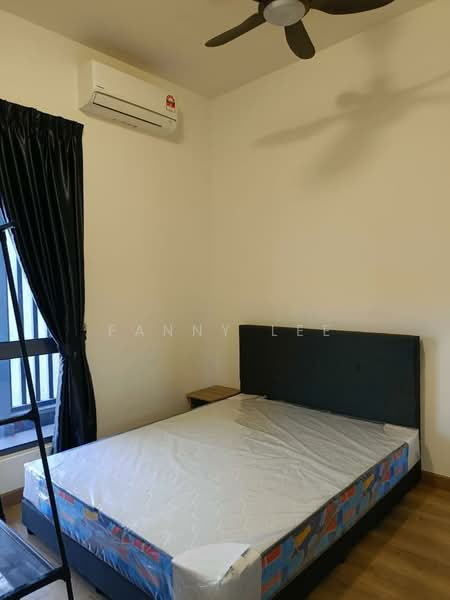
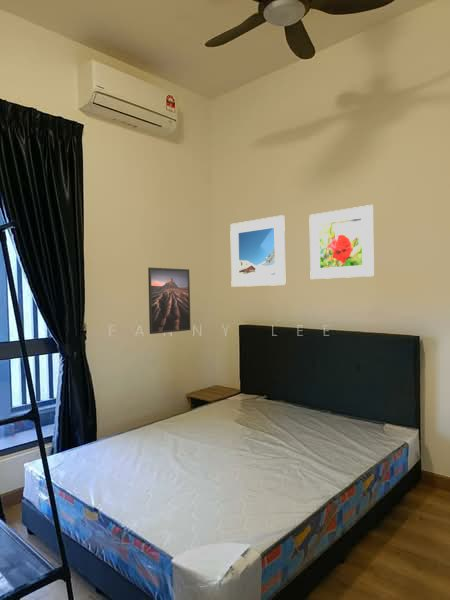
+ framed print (256, 253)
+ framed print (170, 300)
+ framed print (340, 244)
